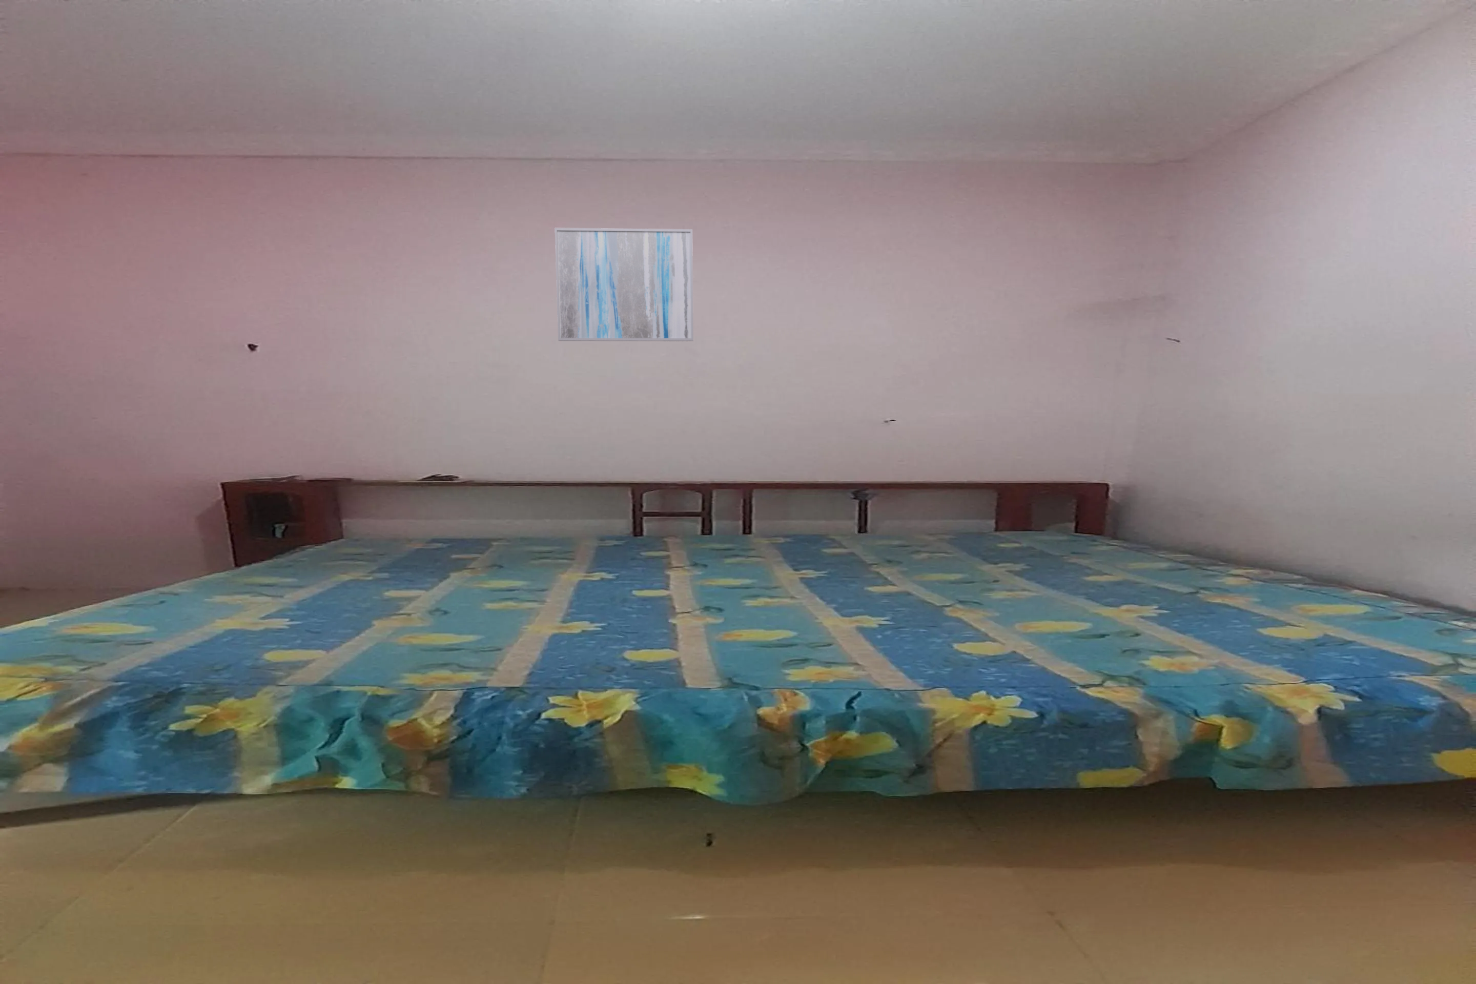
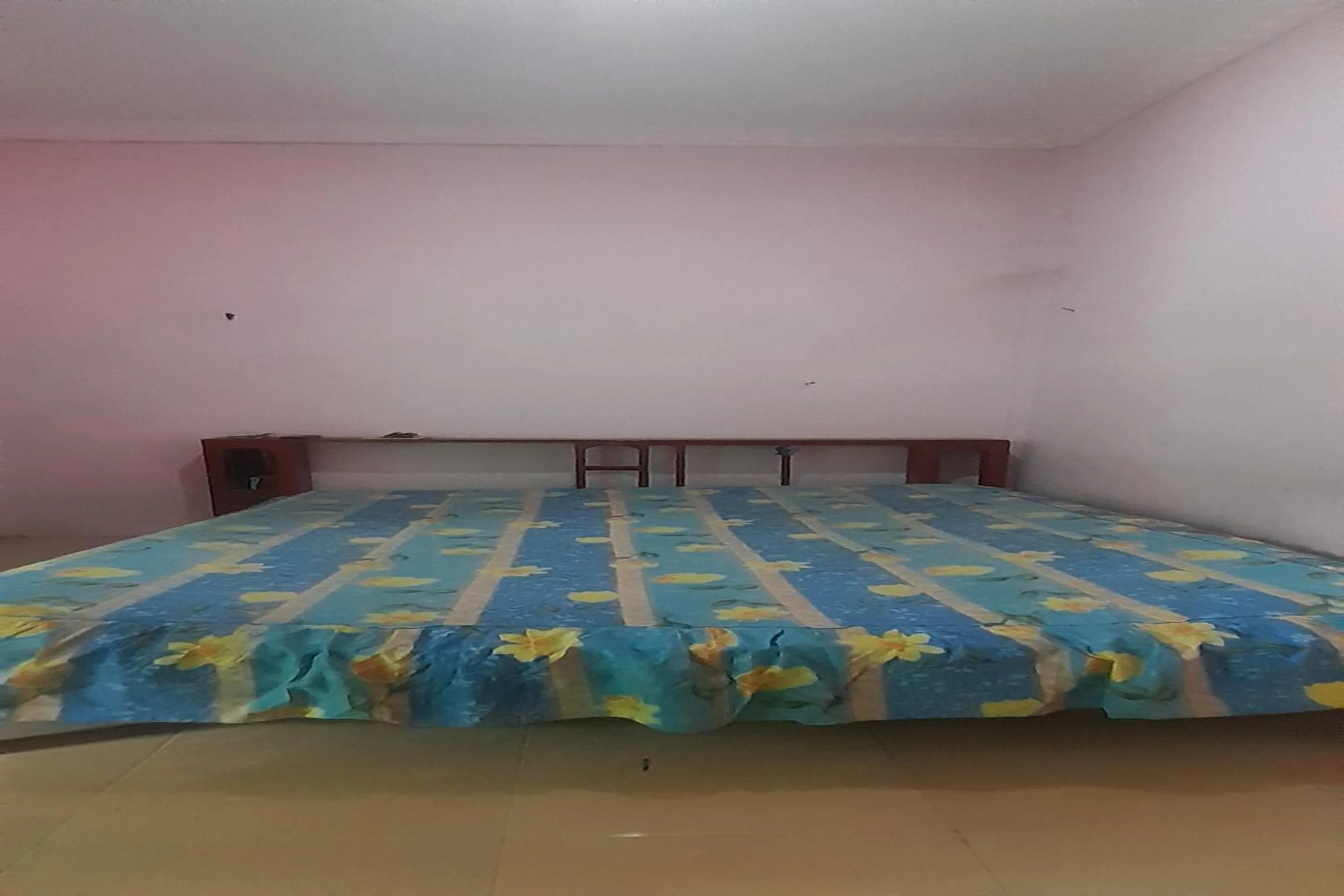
- wall art (625, 286)
